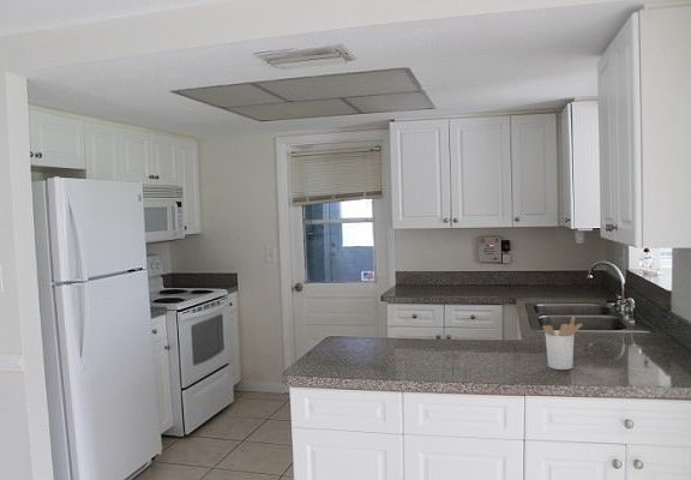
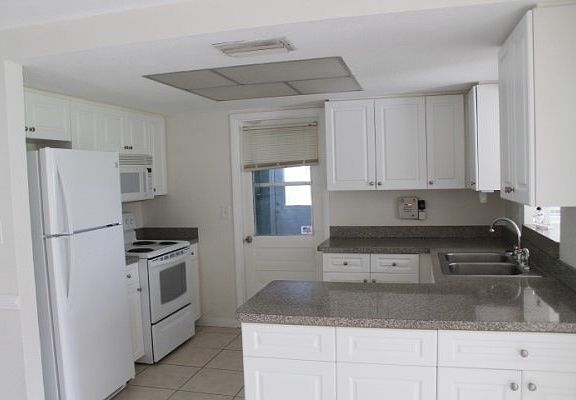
- utensil holder (563, 343)
